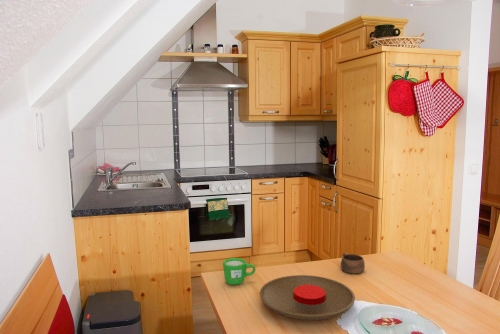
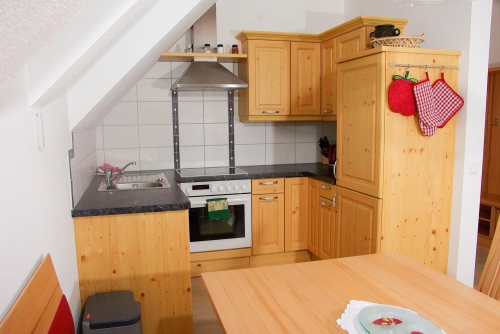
- mug (239, 271)
- plate (306, 298)
- cup (351, 262)
